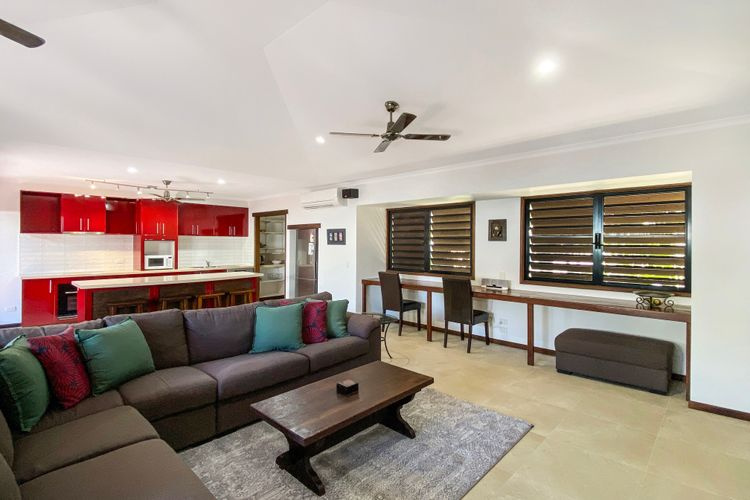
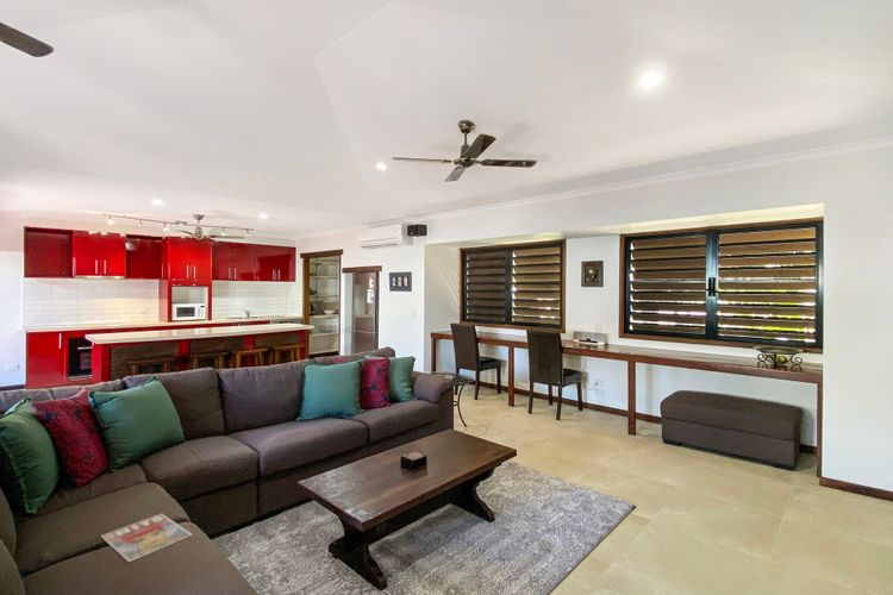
+ magazine (146, 534)
